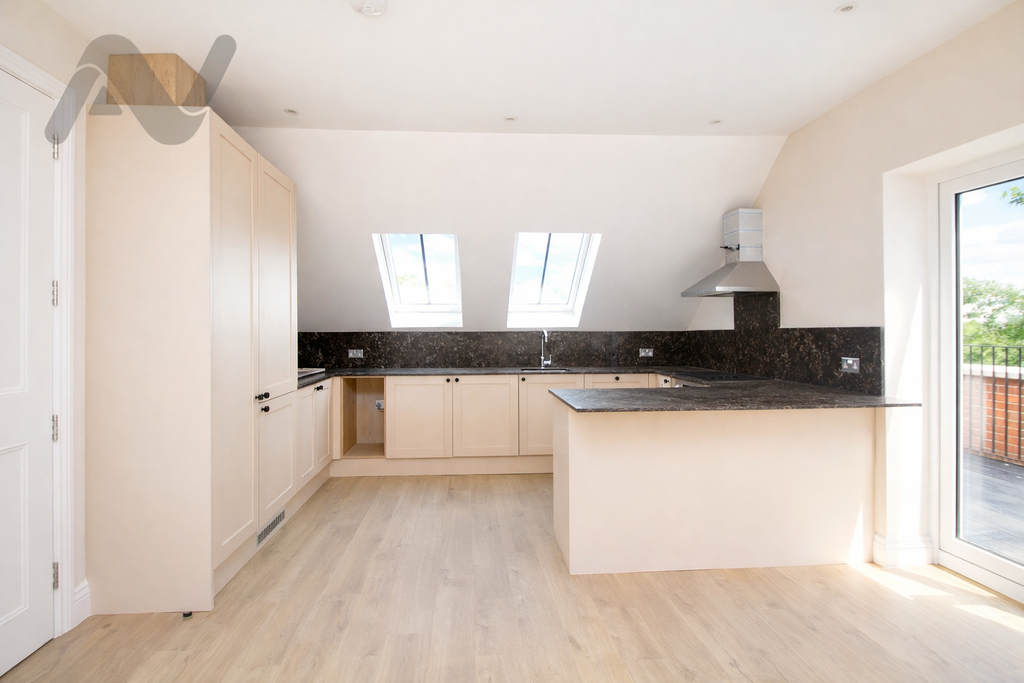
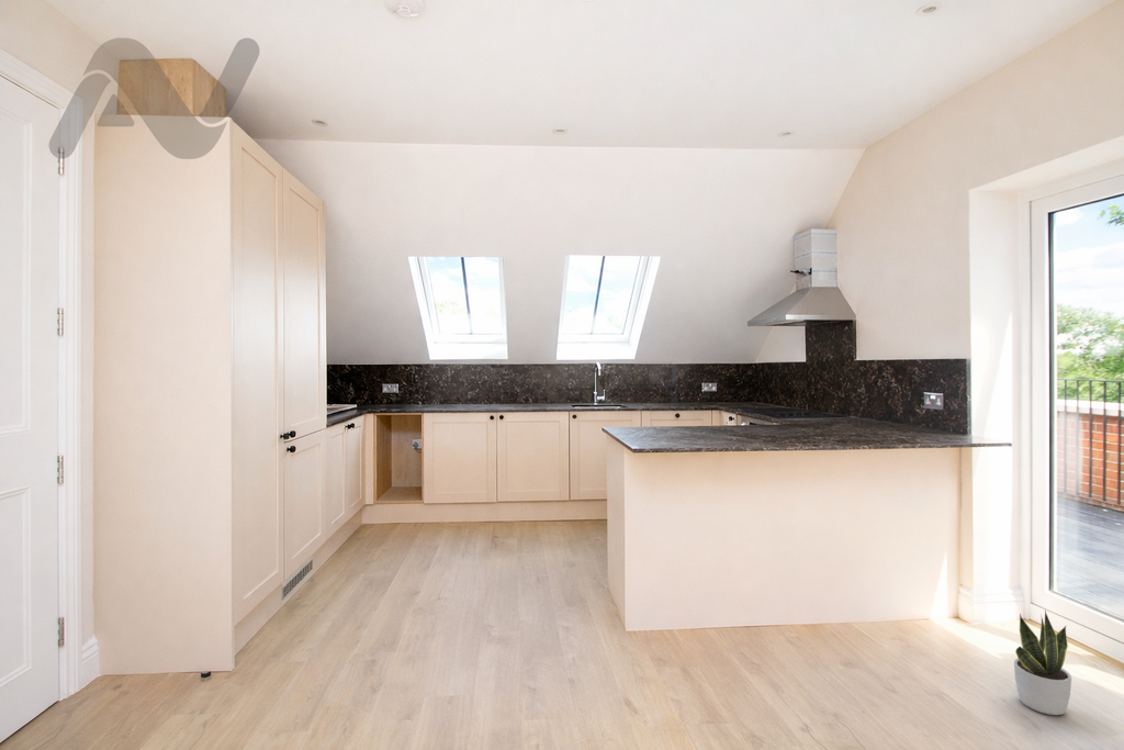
+ potted plant (1043, 656)
